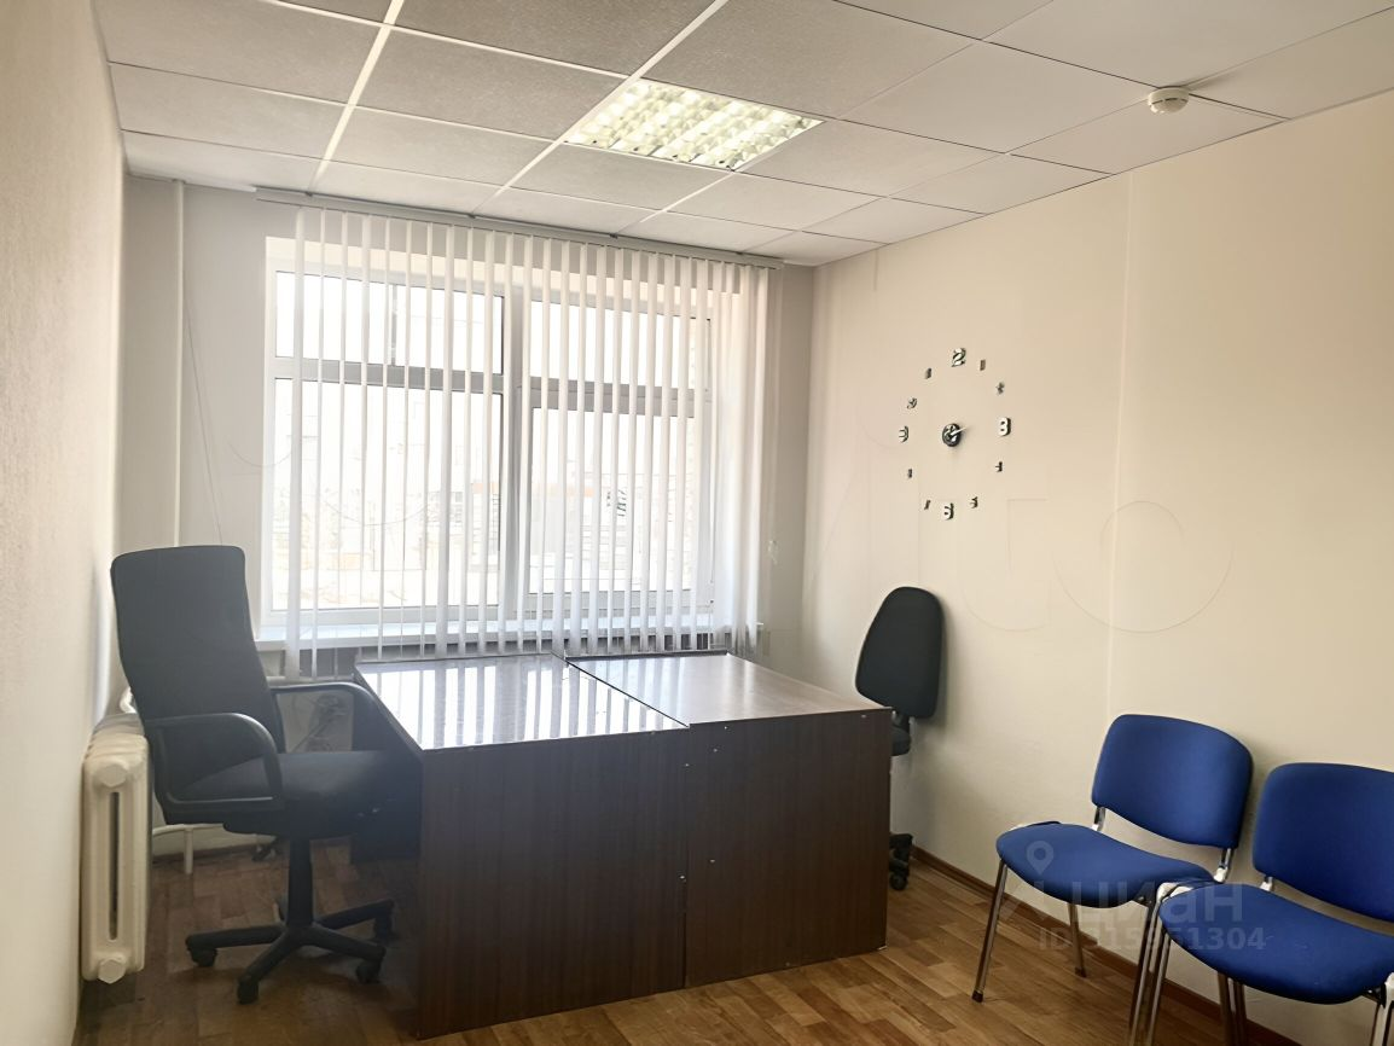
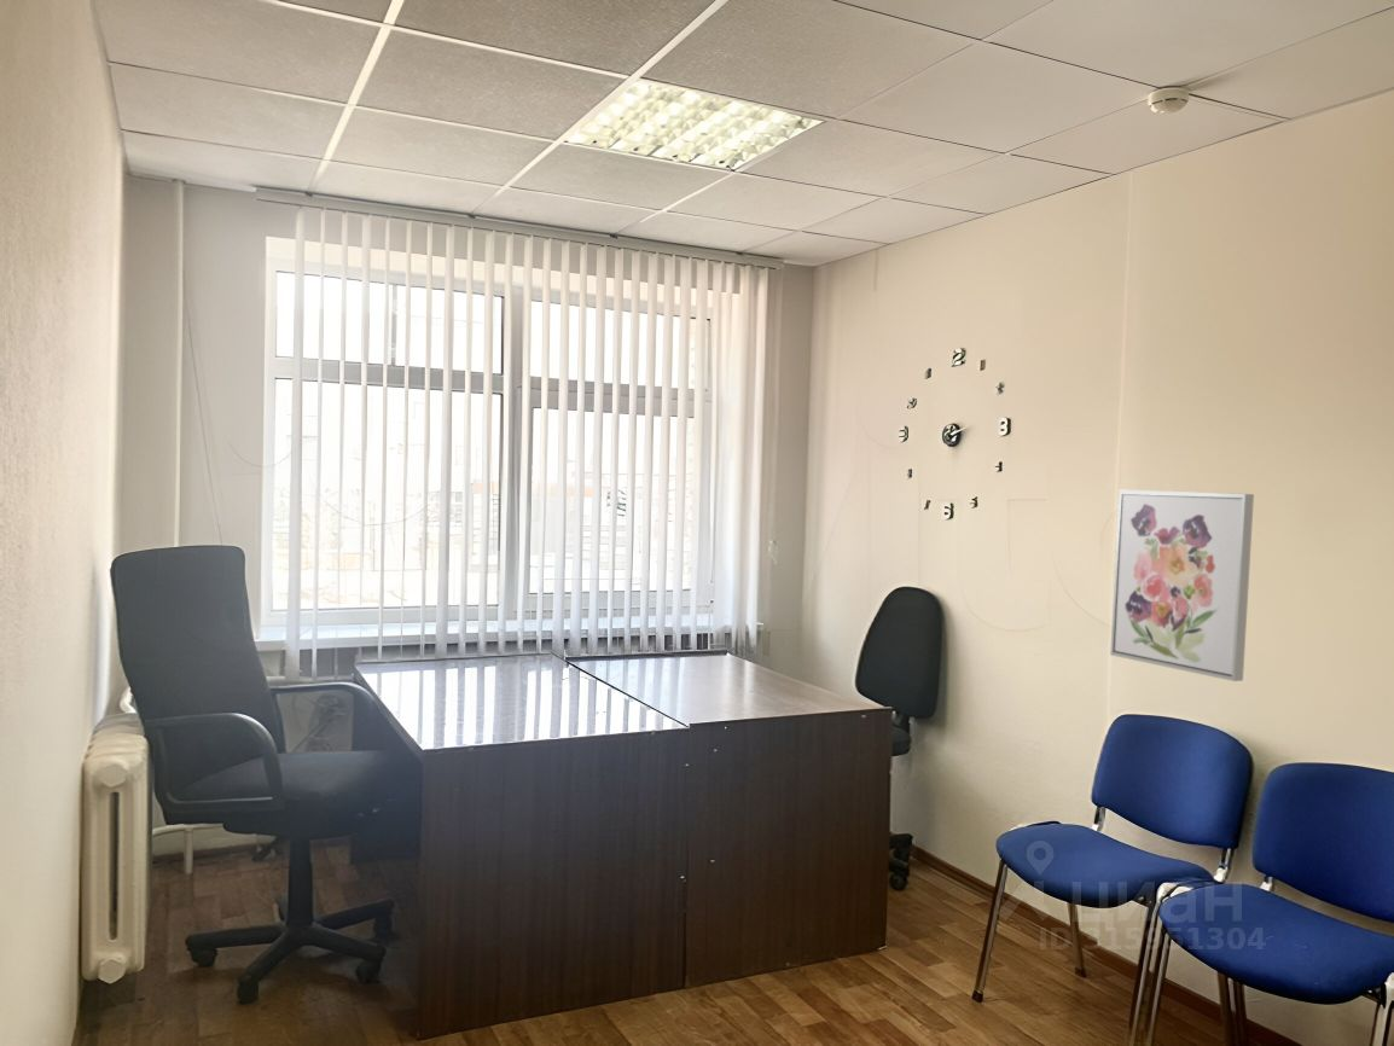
+ wall art (1177, 580)
